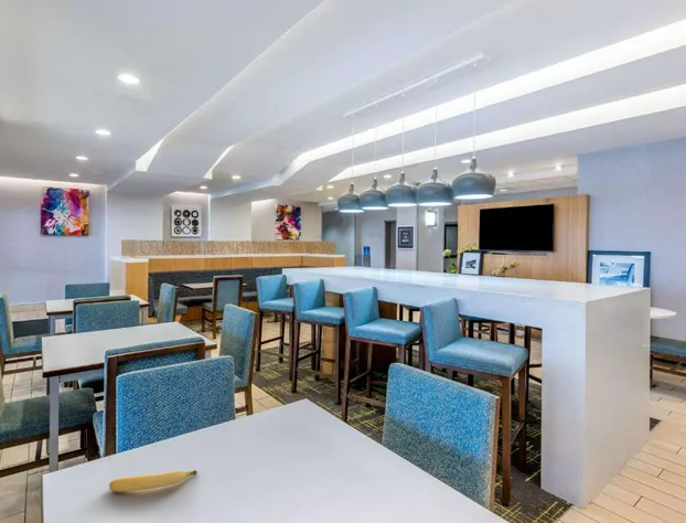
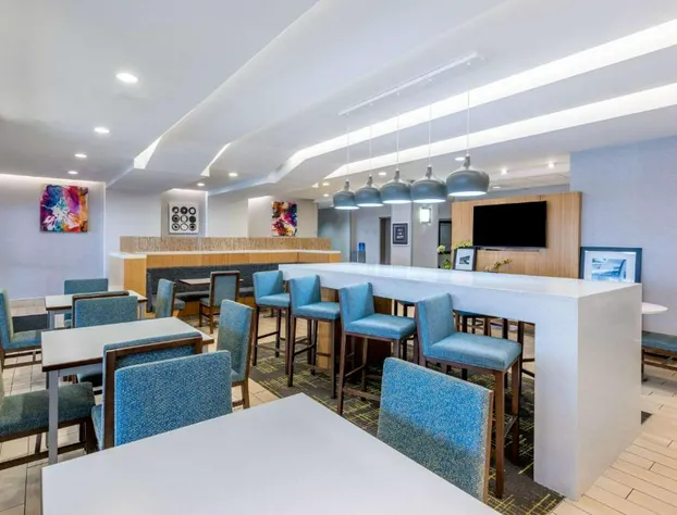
- banana (152, 478)
